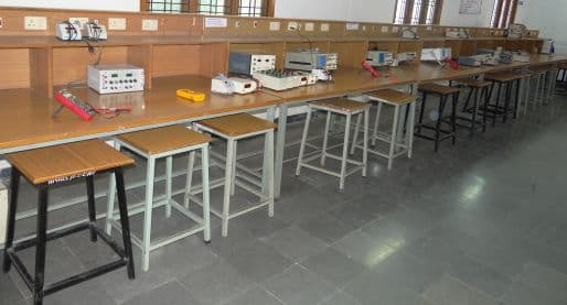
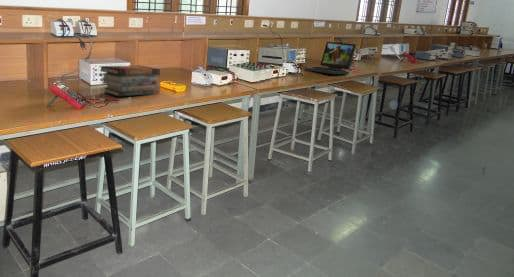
+ book stack (130, 80)
+ laptop (330, 57)
